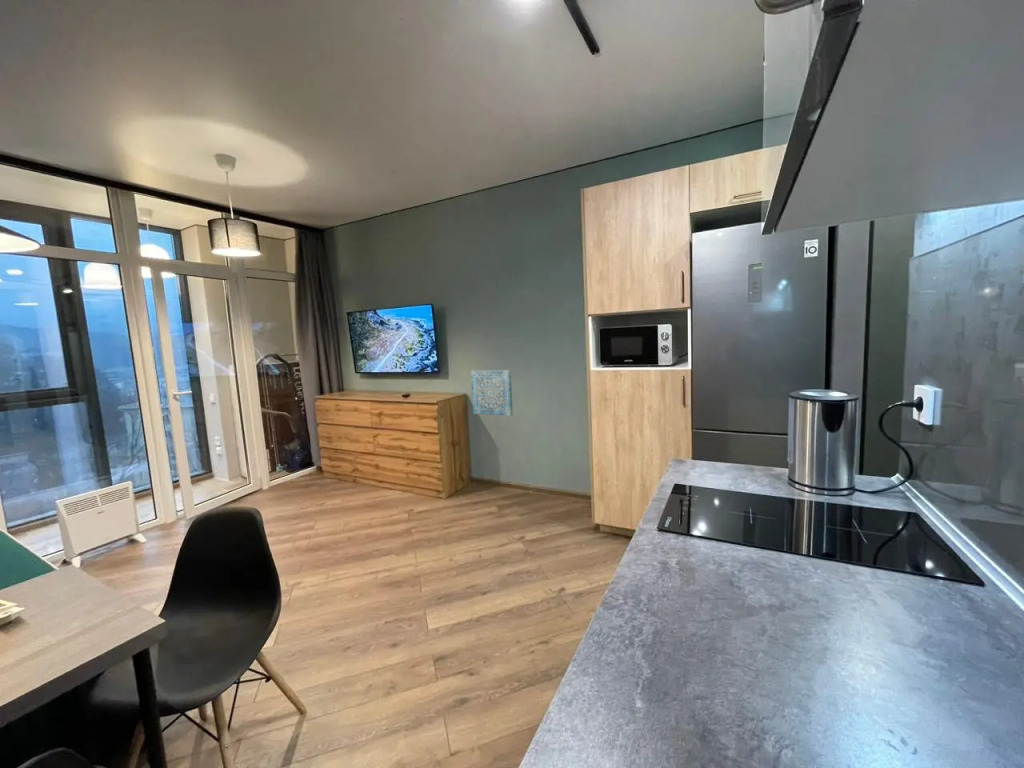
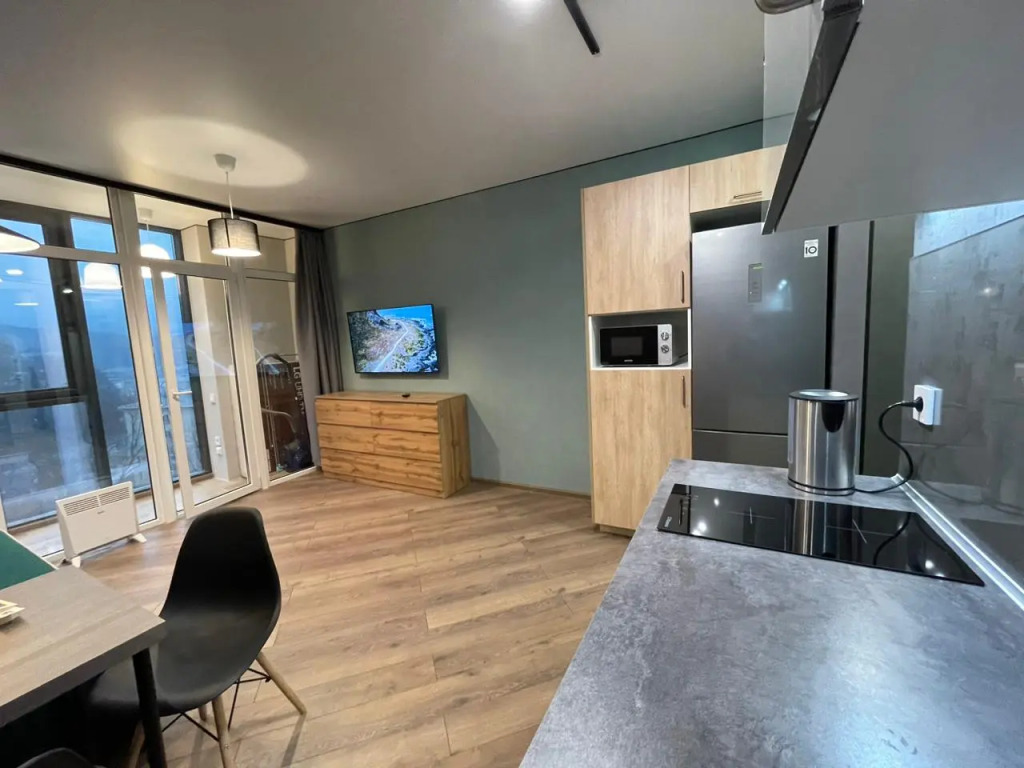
- wall art (491, 392)
